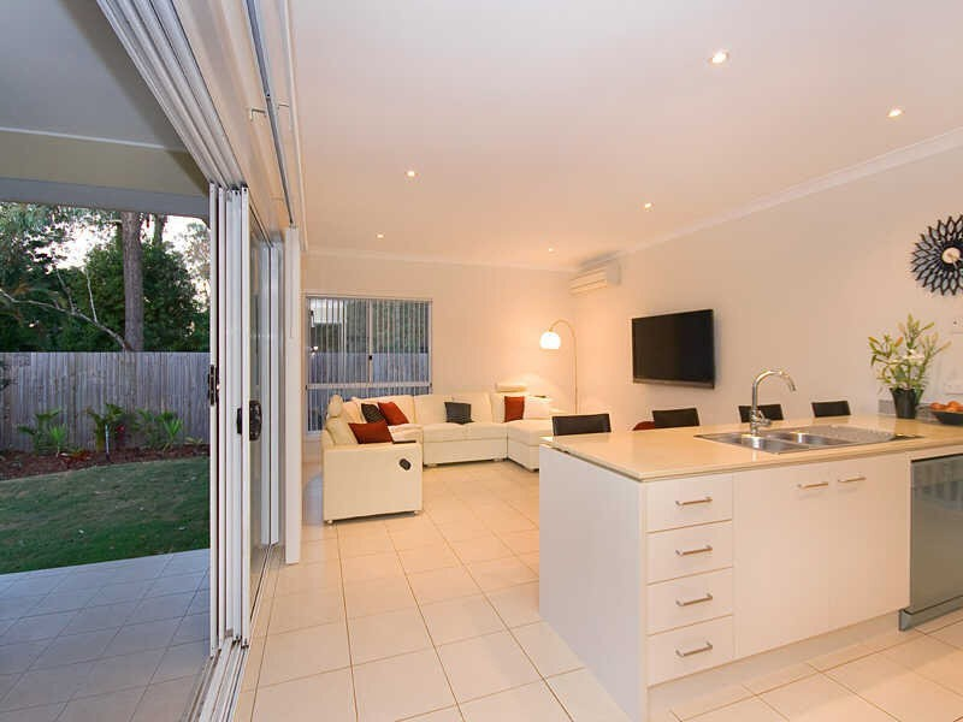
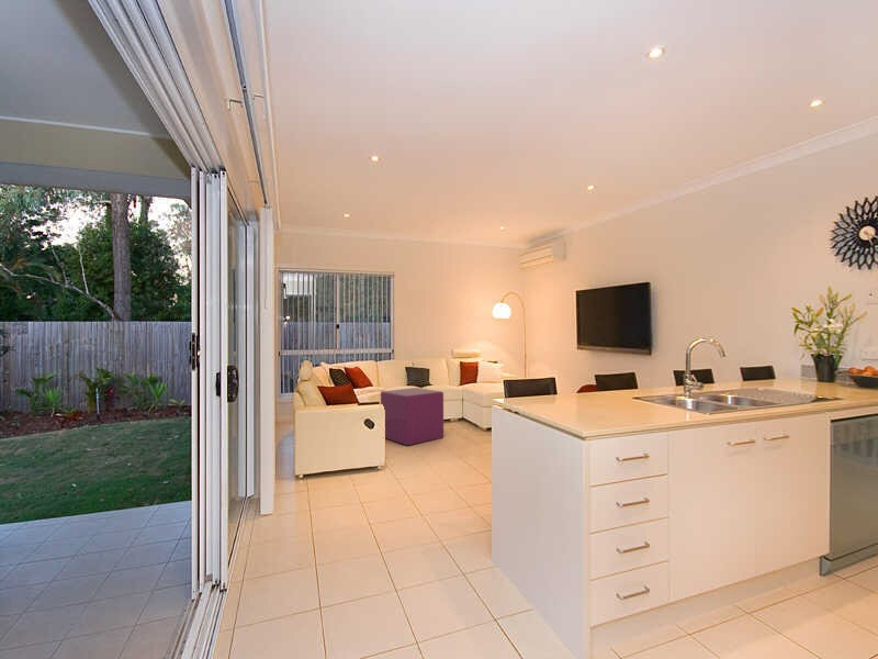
+ ottoman (412, 414)
